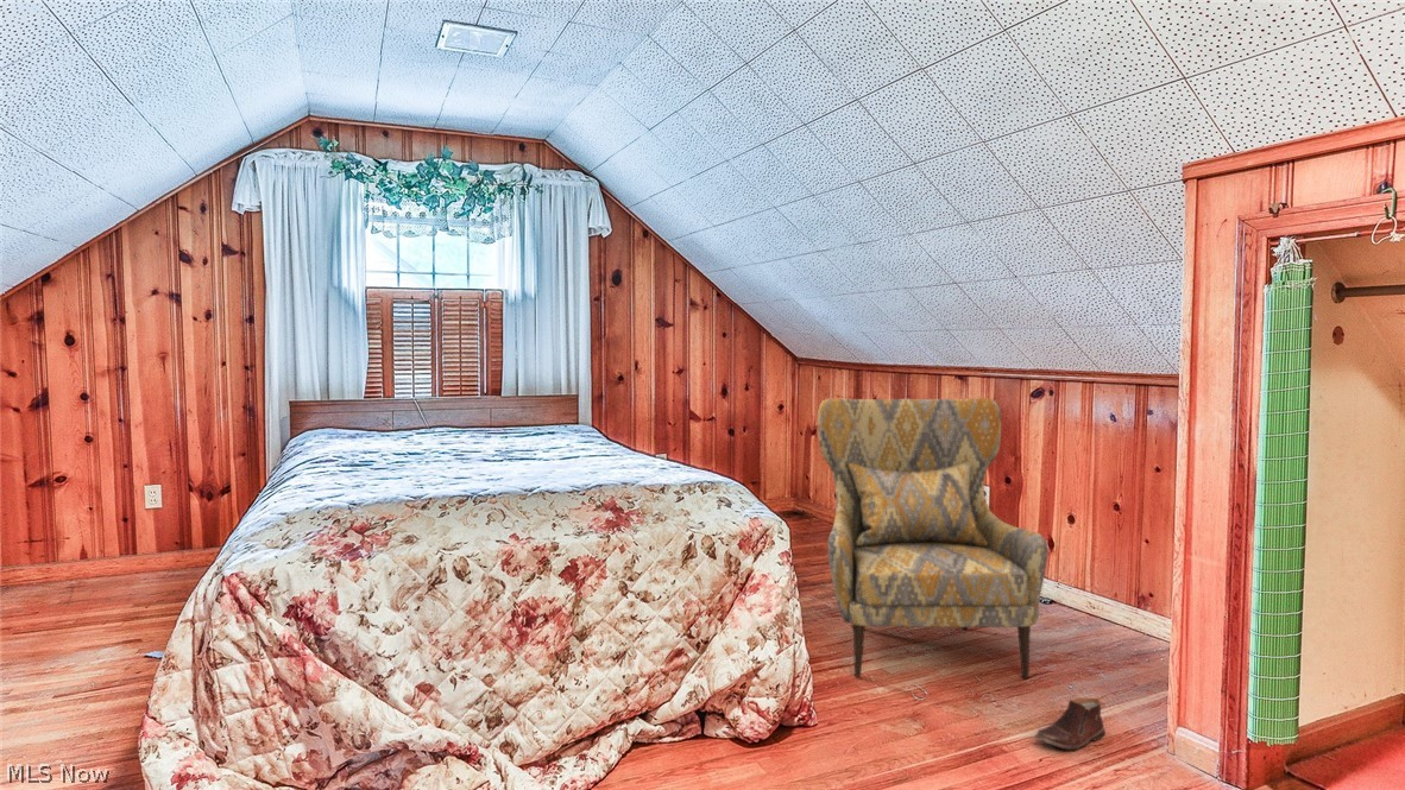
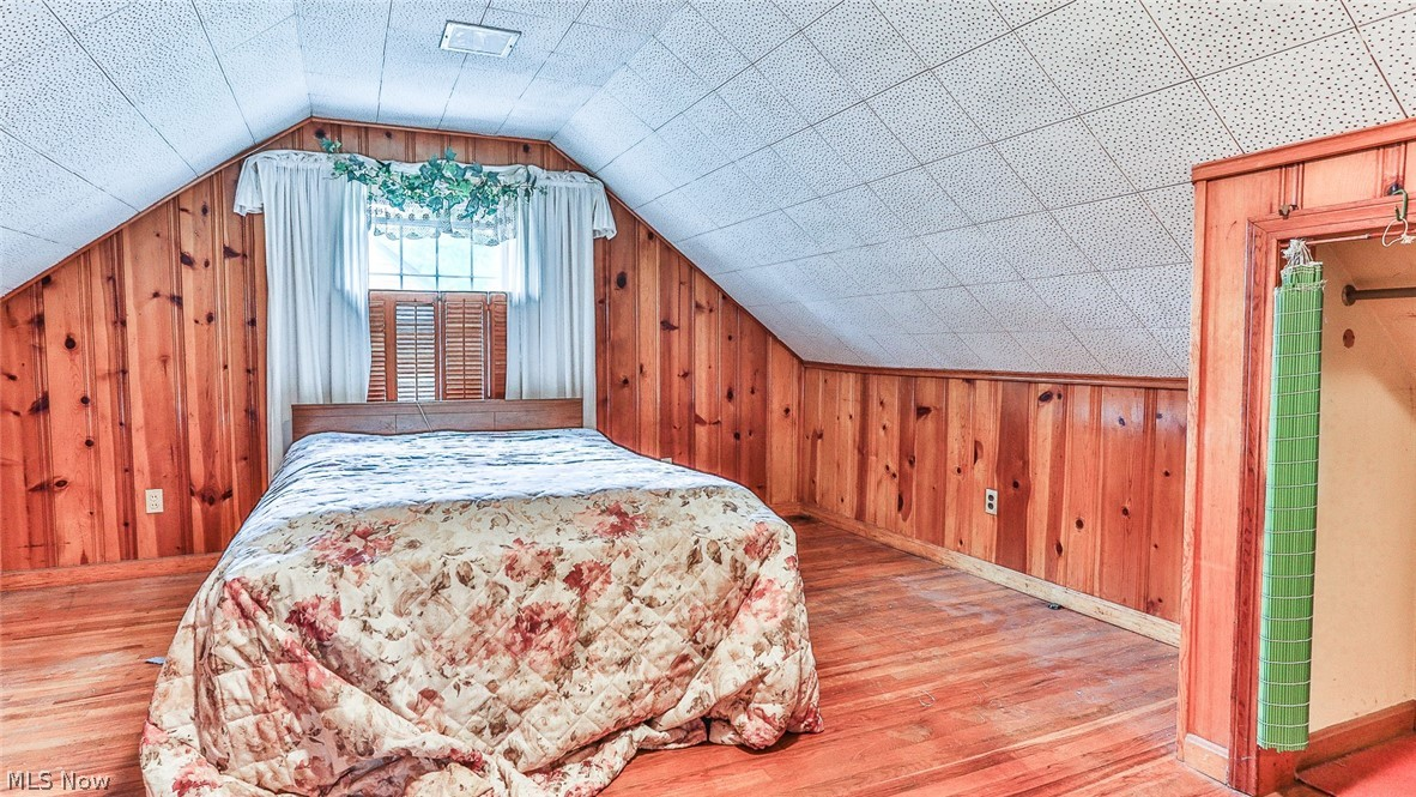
- armchair (920, 523)
- shoe (1071, 722)
